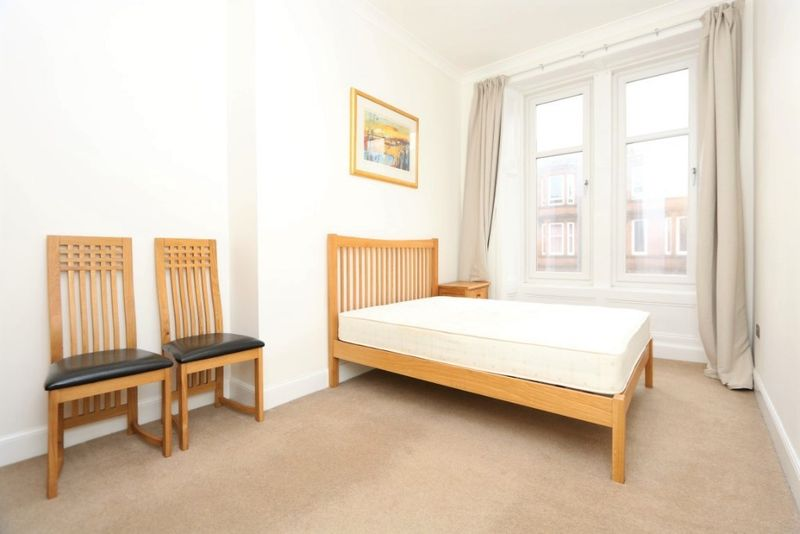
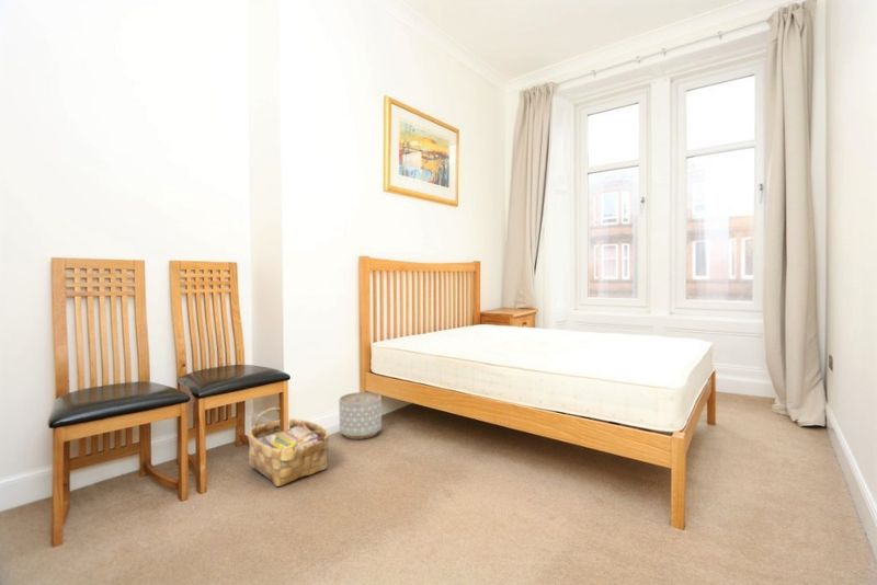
+ woven basket (289, 441)
+ planter (360, 415)
